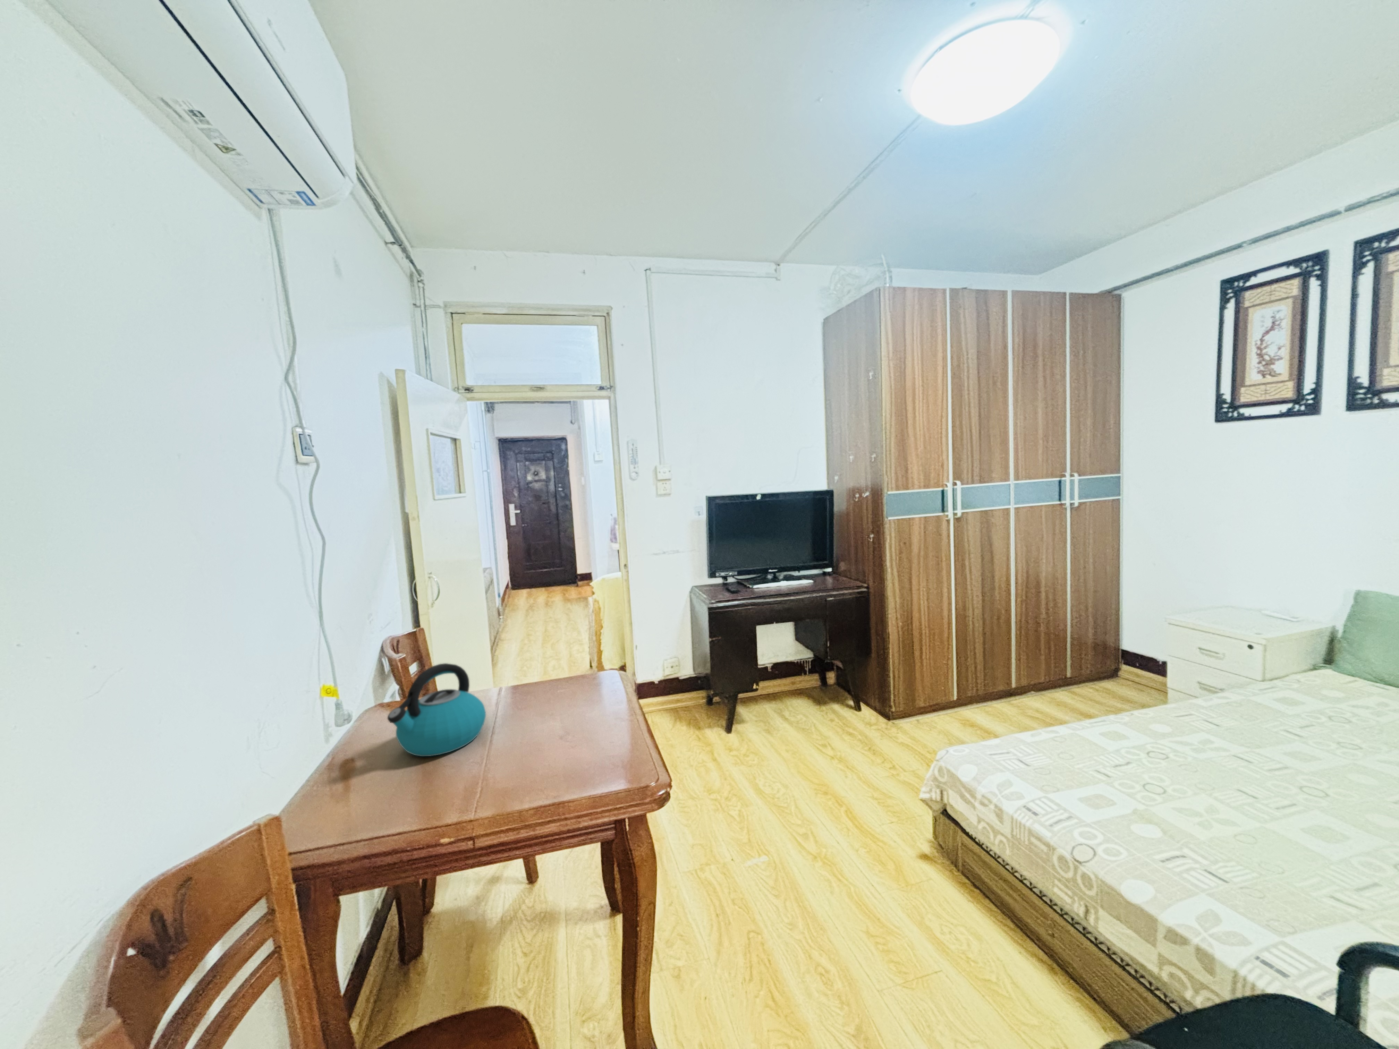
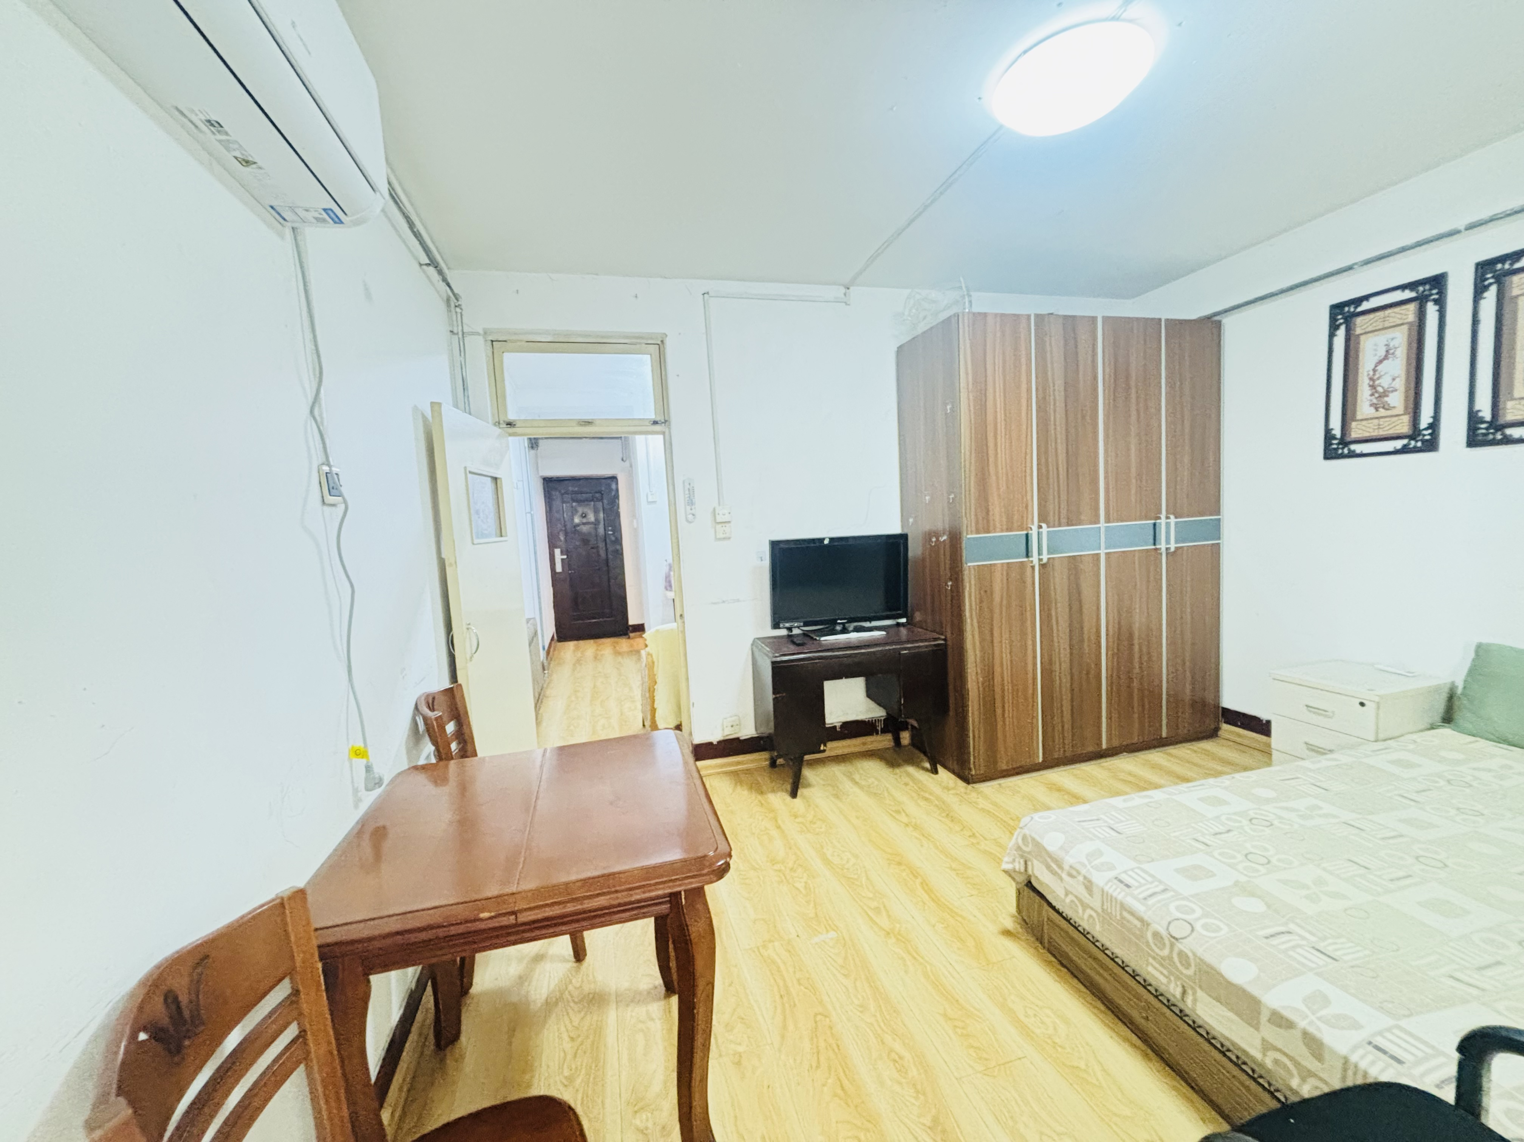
- kettle (435, 705)
